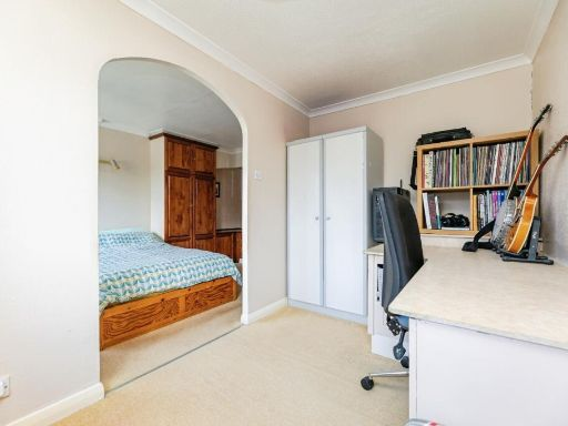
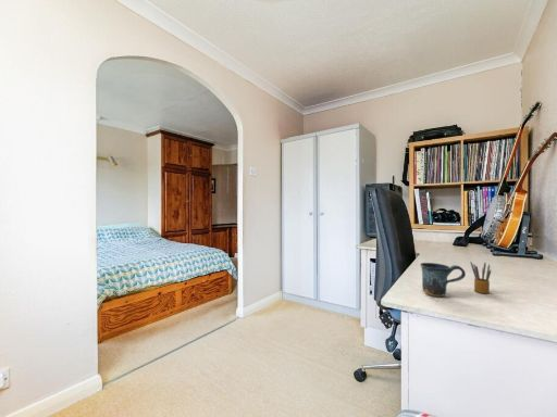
+ pencil box (482, 276)
+ mug (440, 279)
